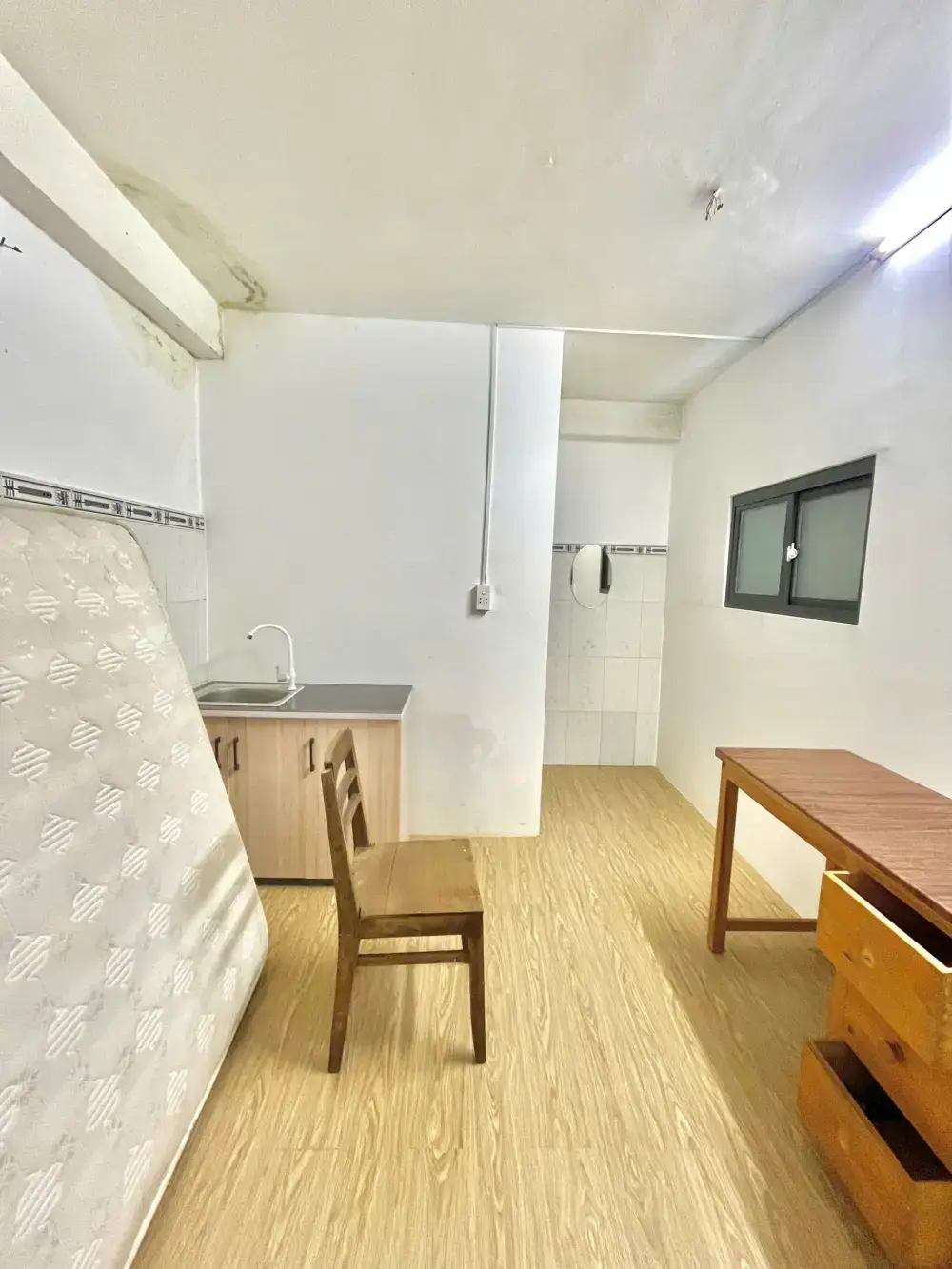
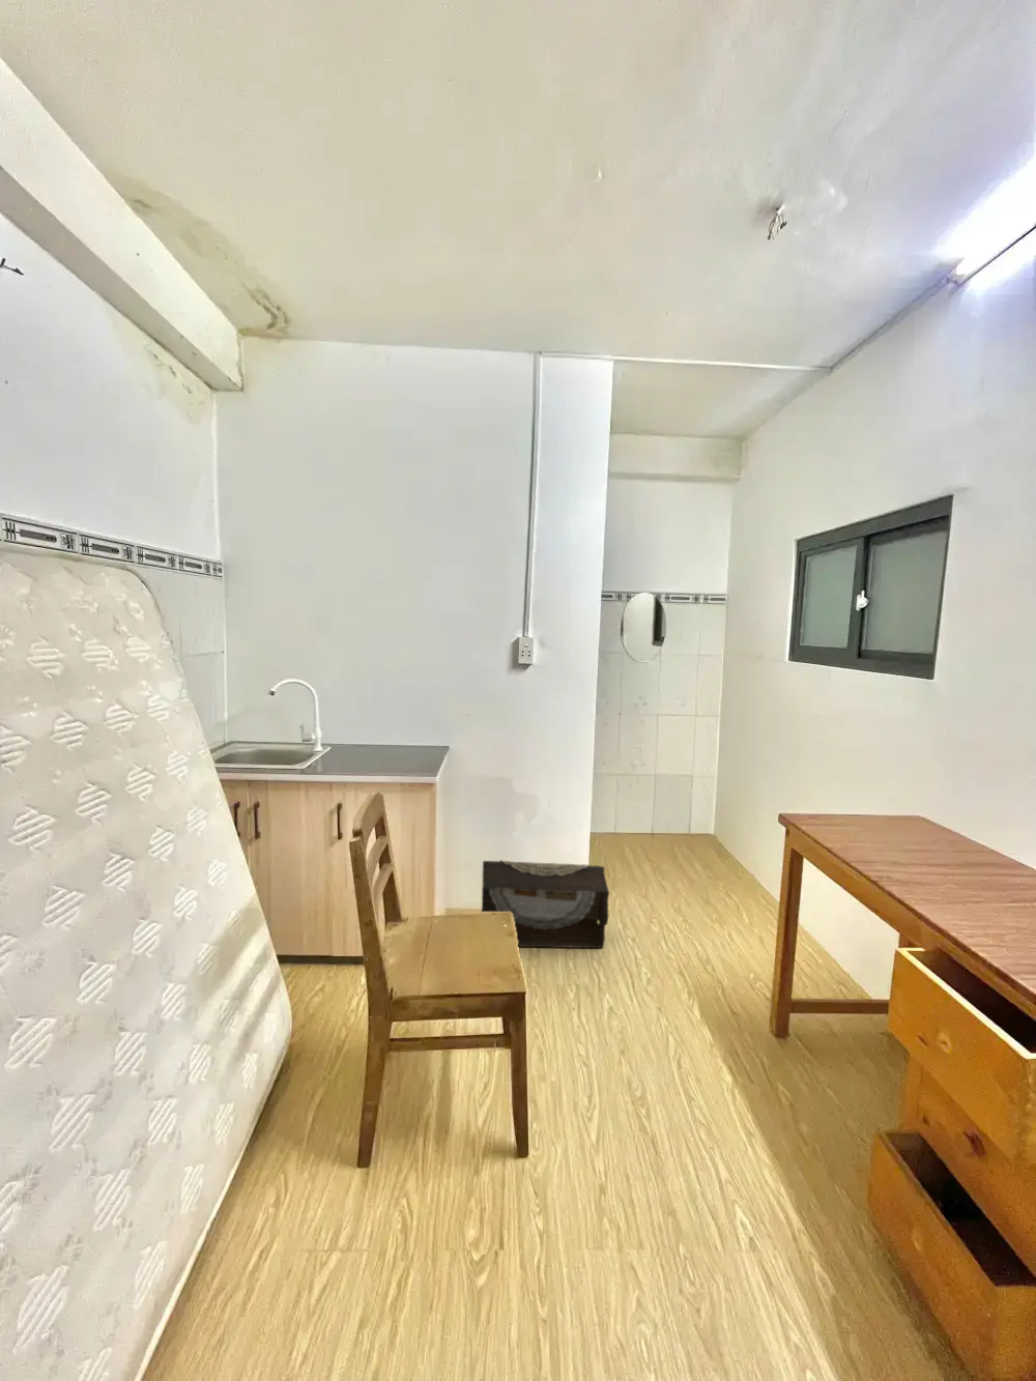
+ storage bin (543, 900)
